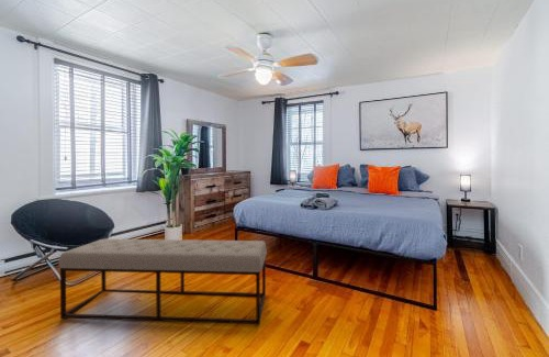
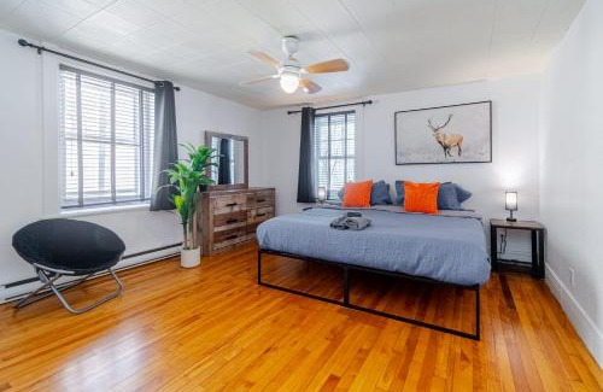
- bench (171, 272)
